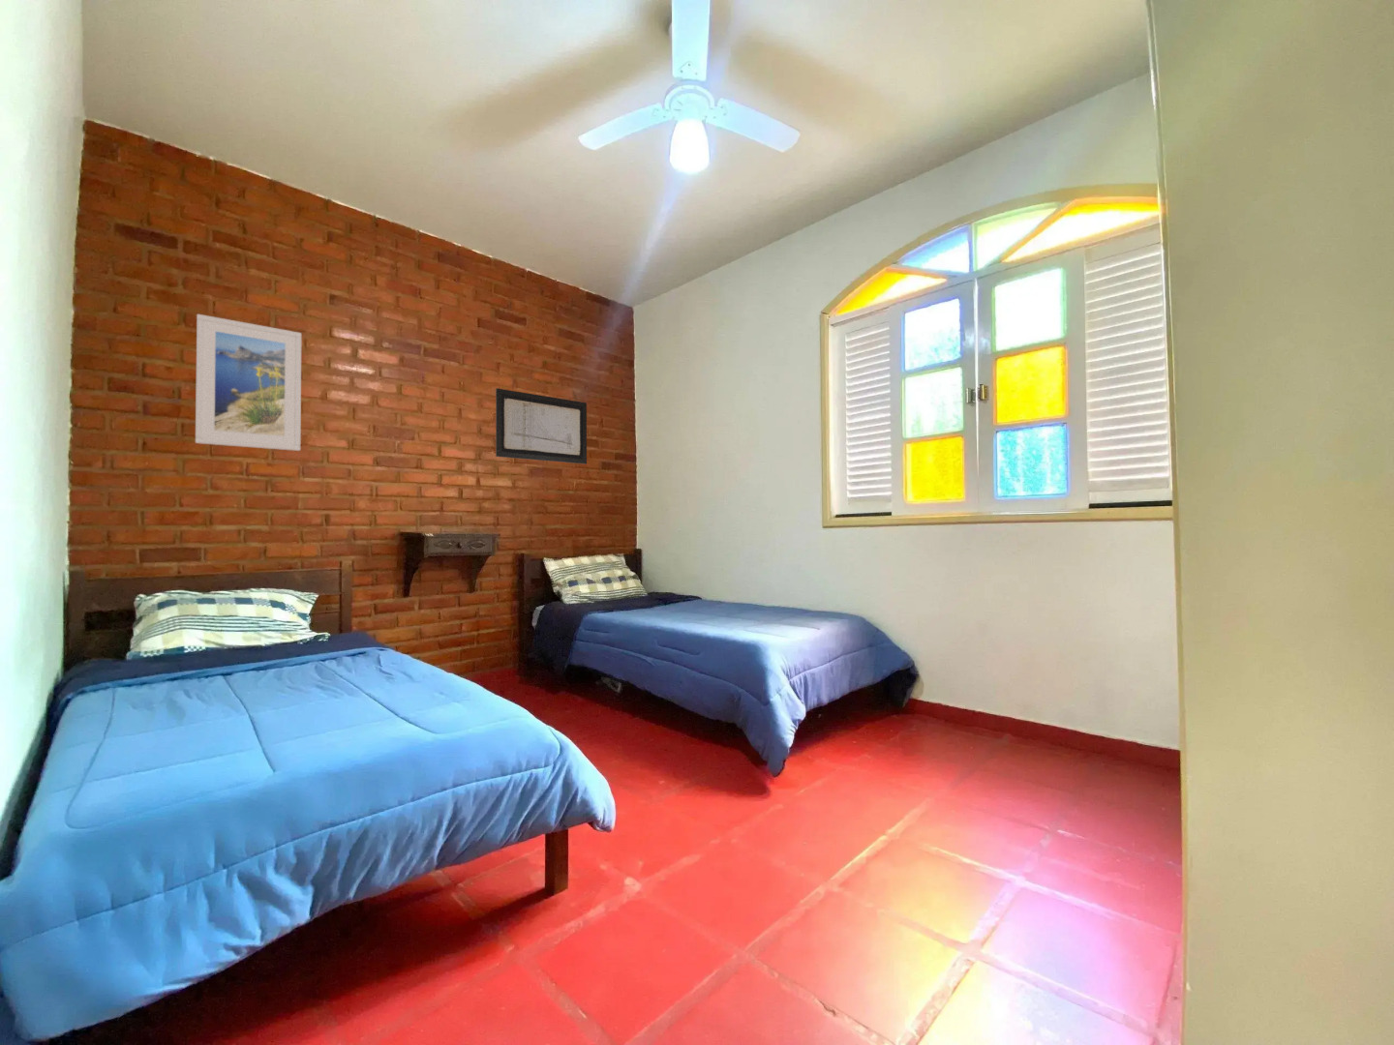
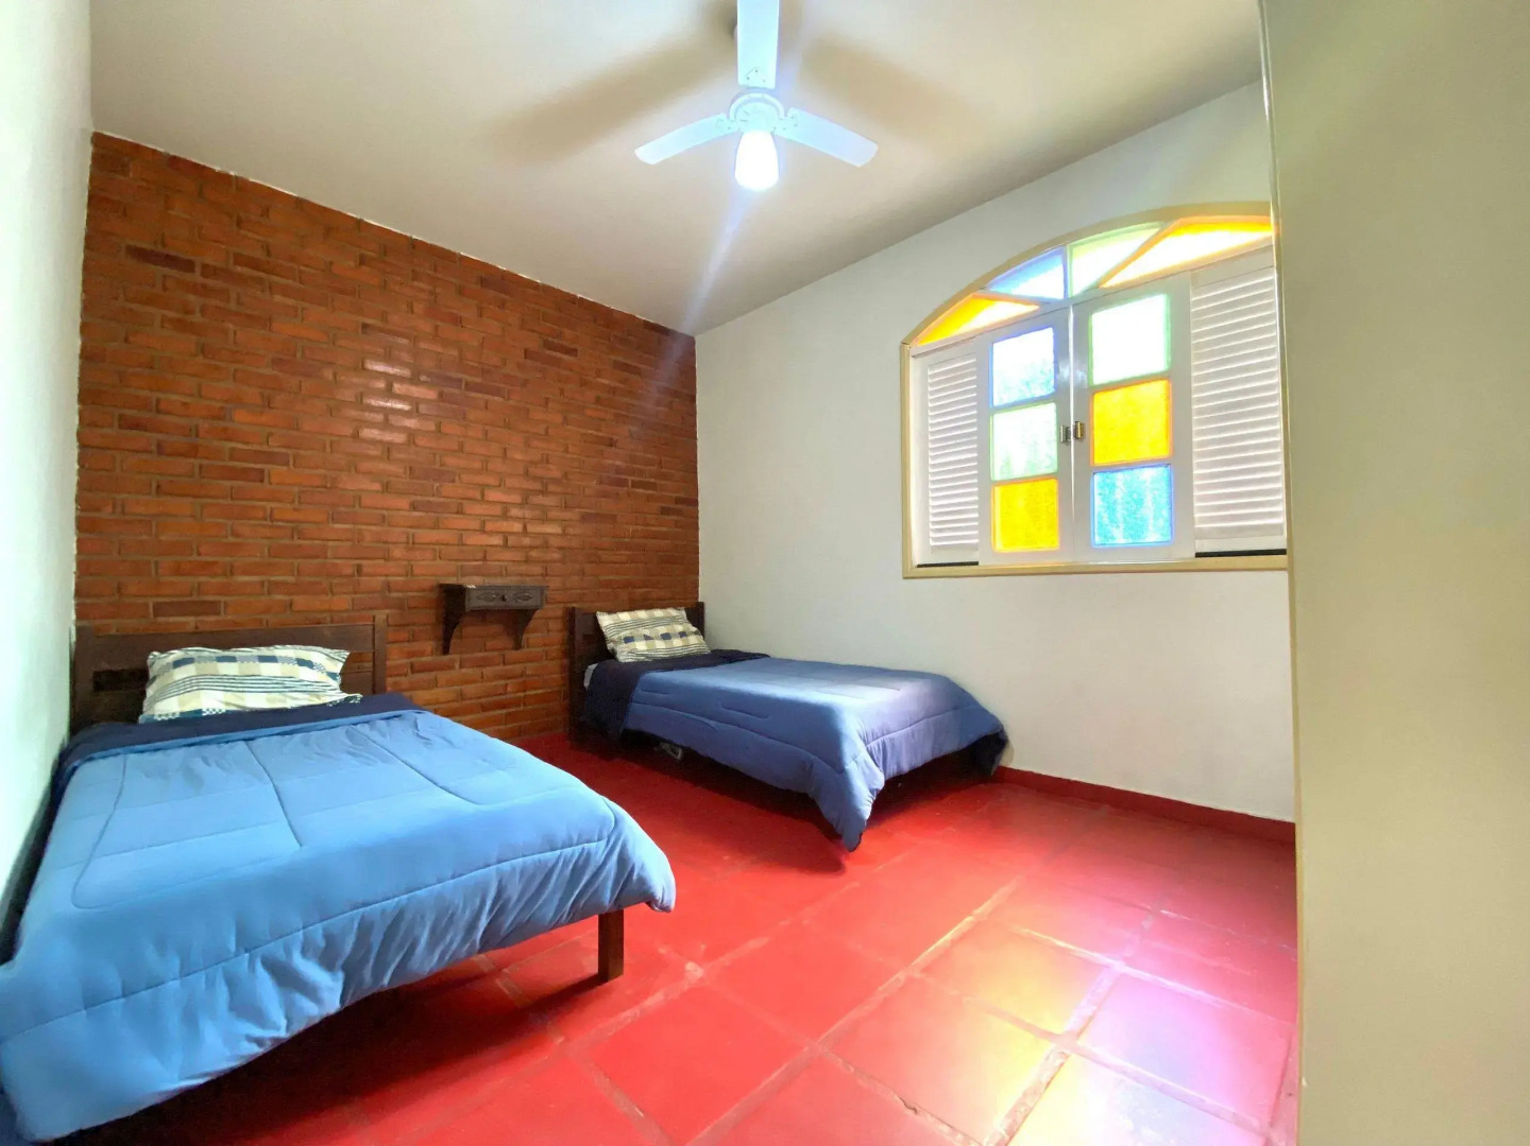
- wall art (543, 428)
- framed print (250, 385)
